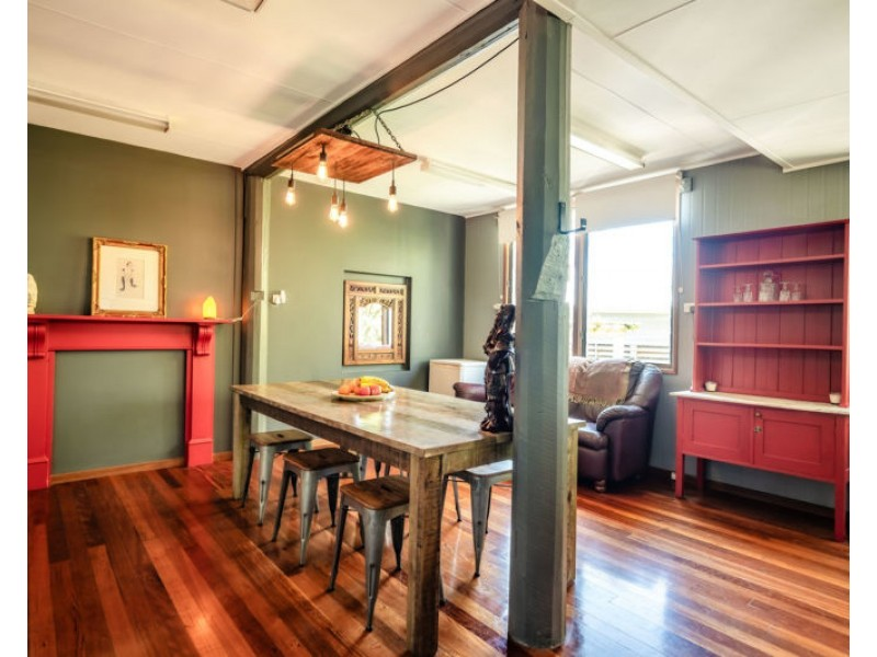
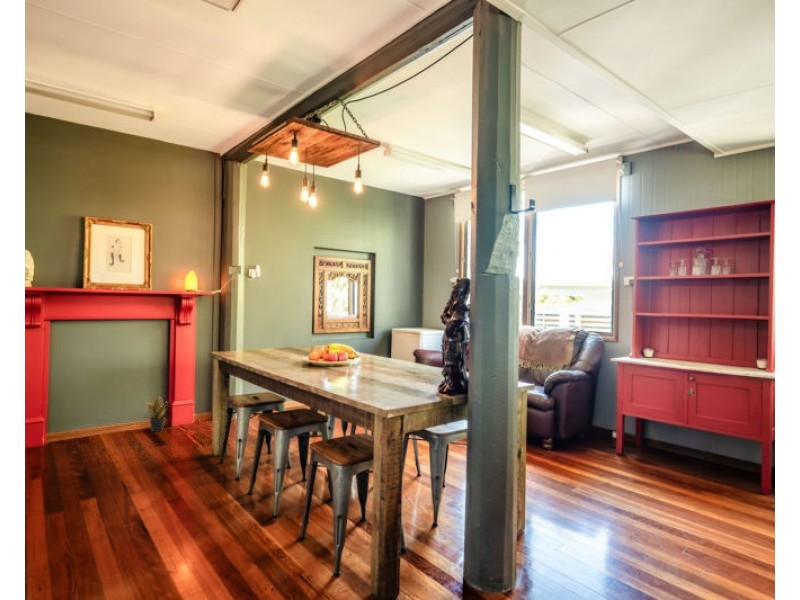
+ potted plant (158, 412)
